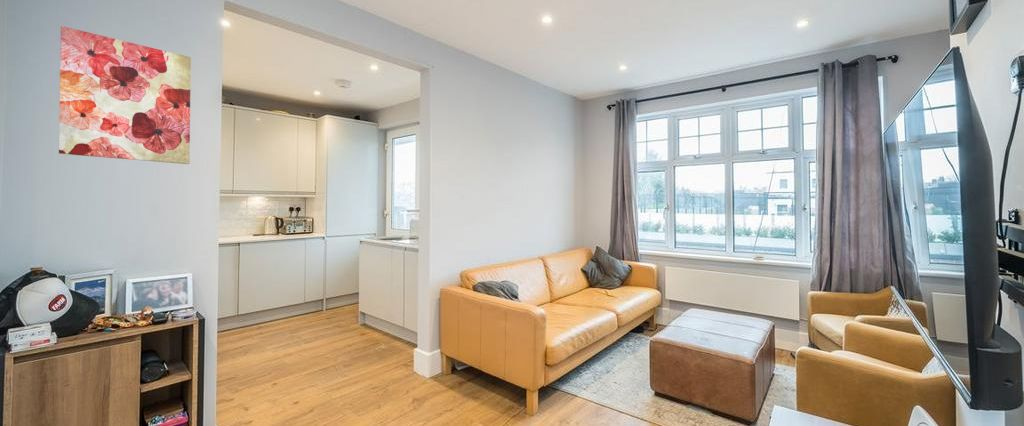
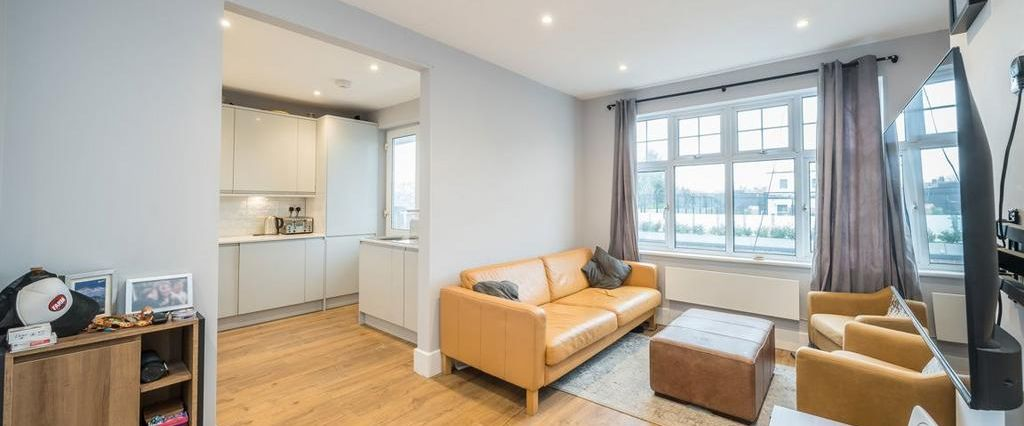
- wall art (130, 101)
